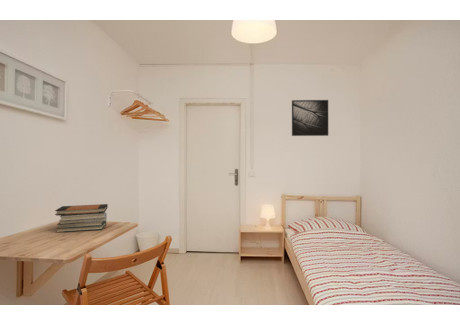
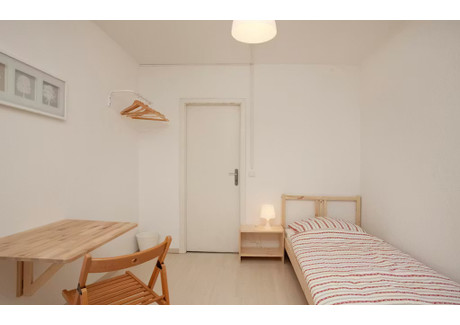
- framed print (310, 117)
- book stack (83, 217)
